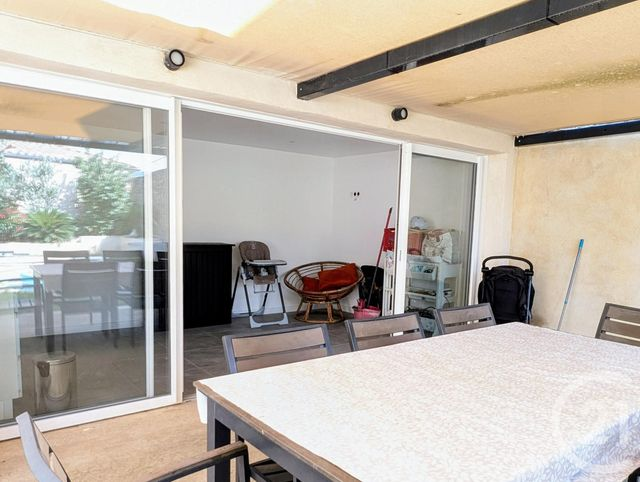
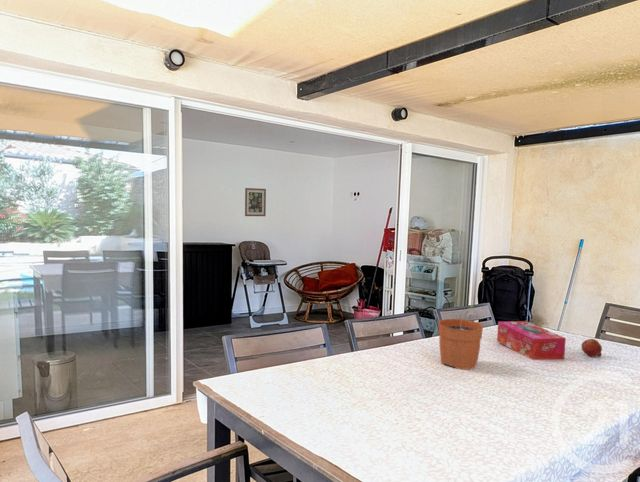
+ wall art (255, 202)
+ tissue box (529, 339)
+ fruit (592, 347)
+ plant pot (460, 334)
